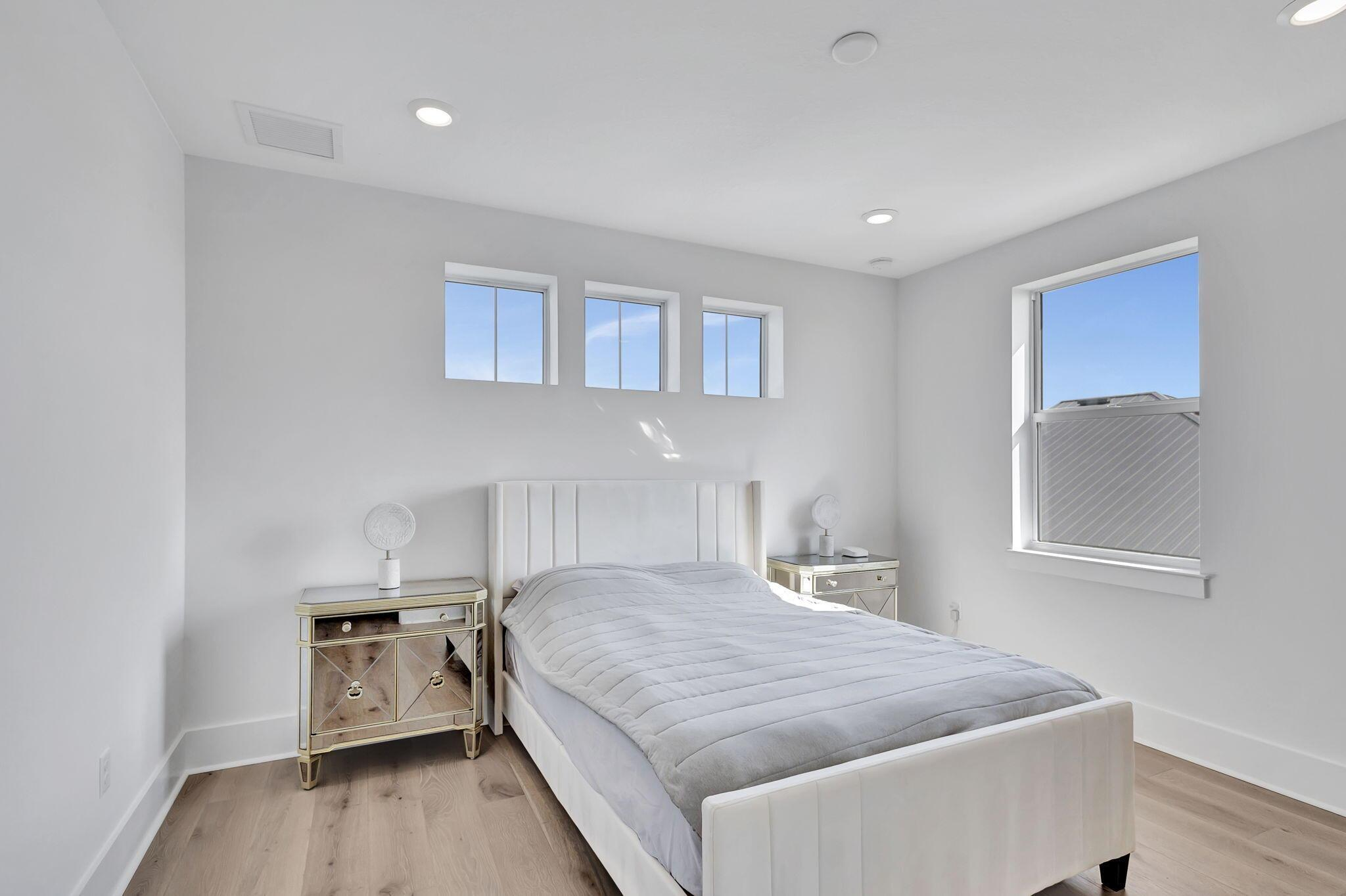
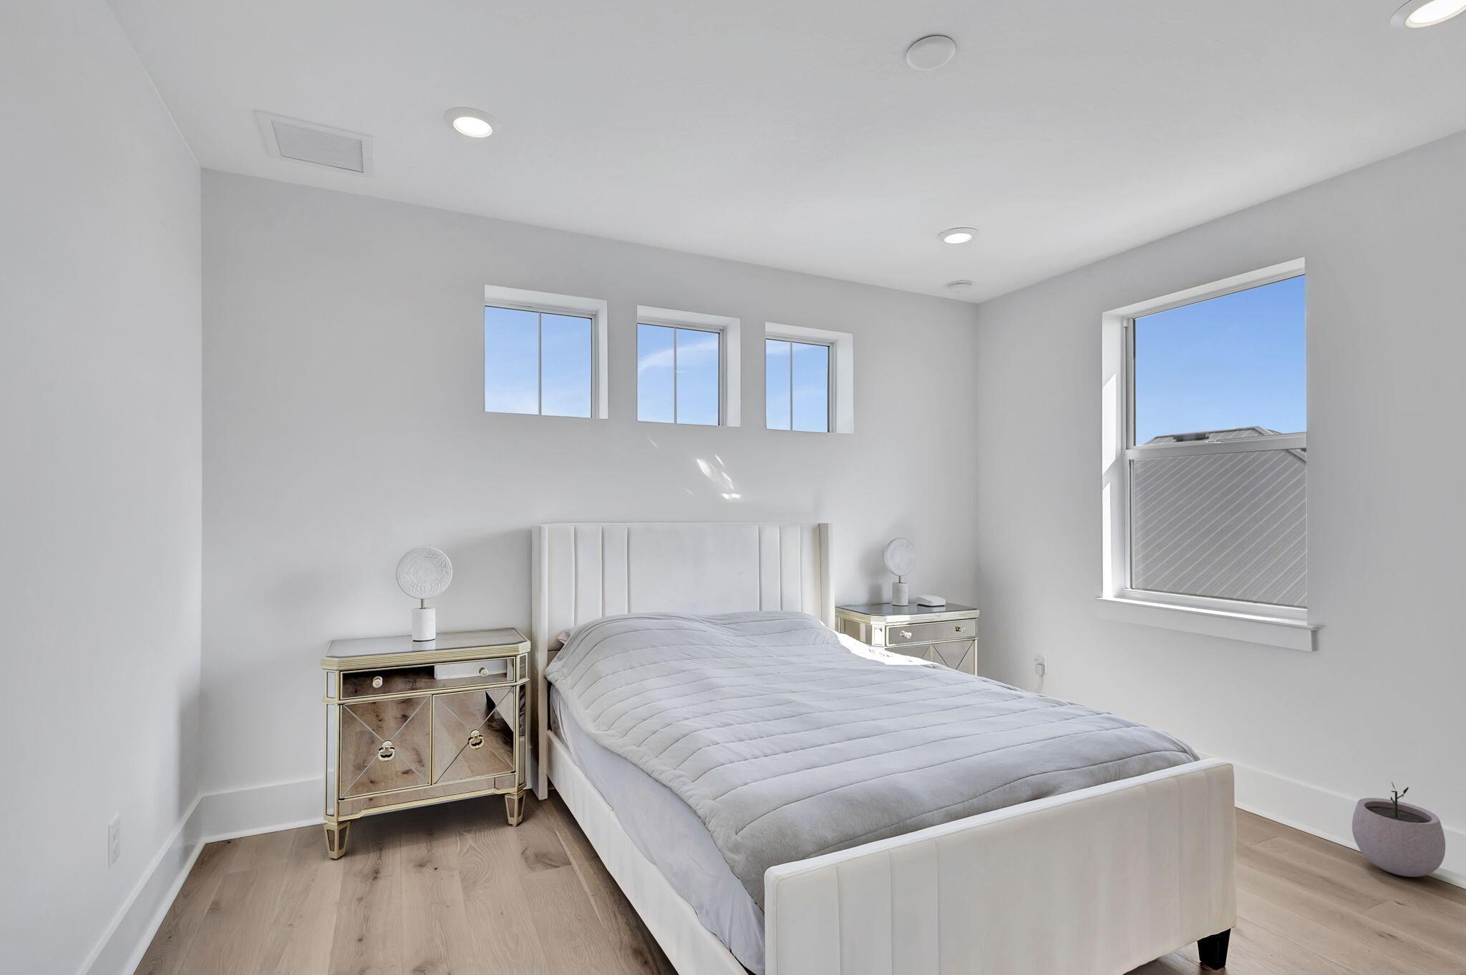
+ plant pot (1397, 827)
